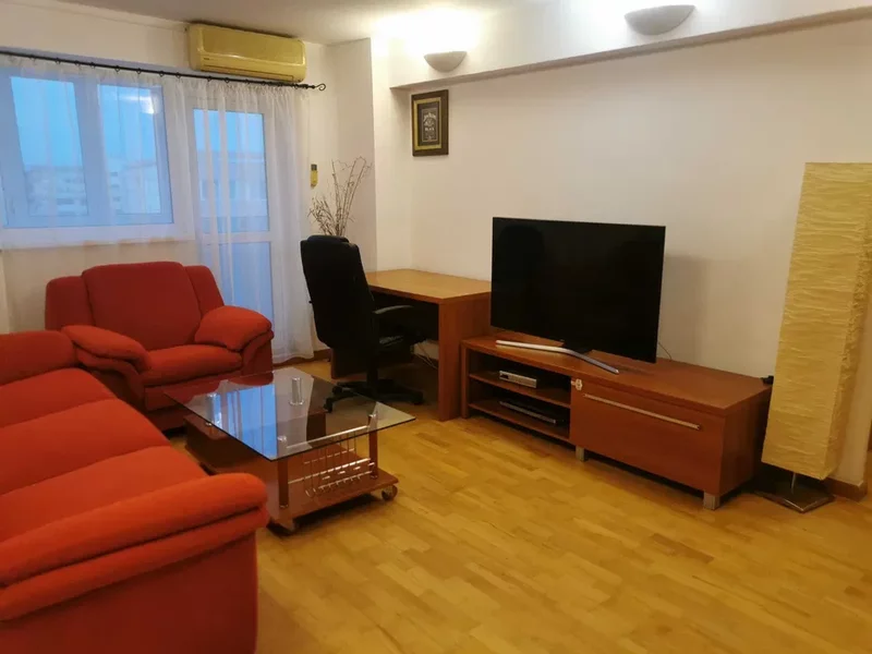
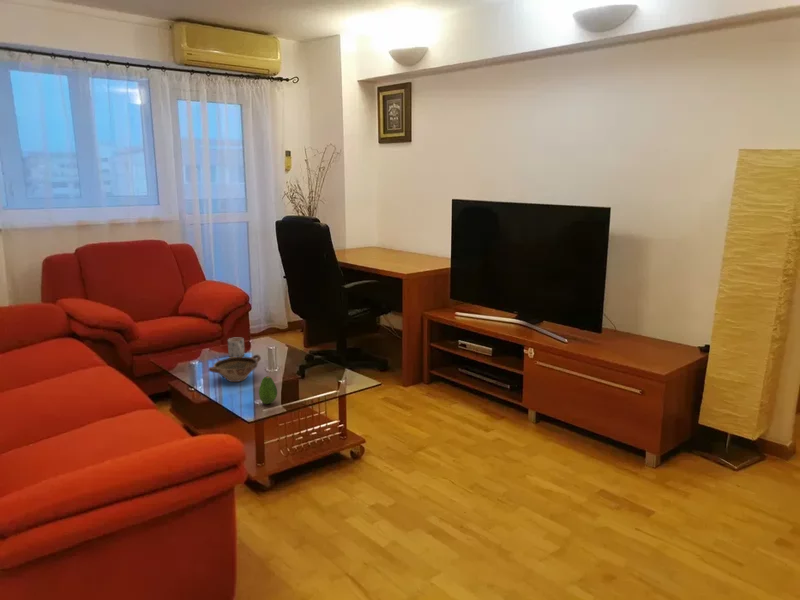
+ bowl (236, 369)
+ mug (237, 348)
+ fruit (268, 390)
